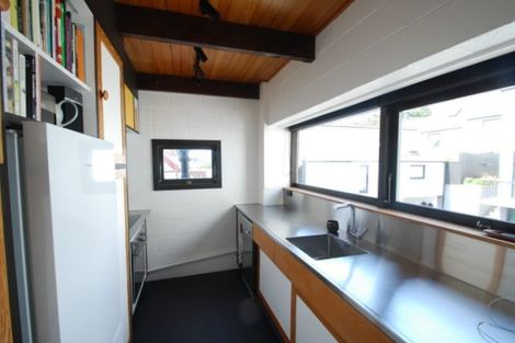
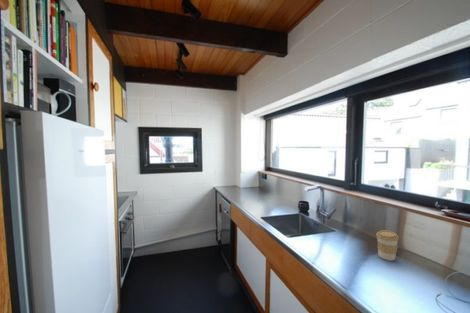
+ coffee cup (386, 244)
